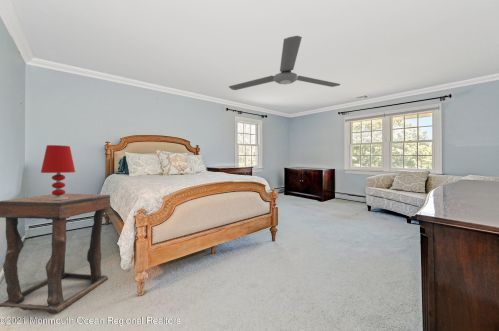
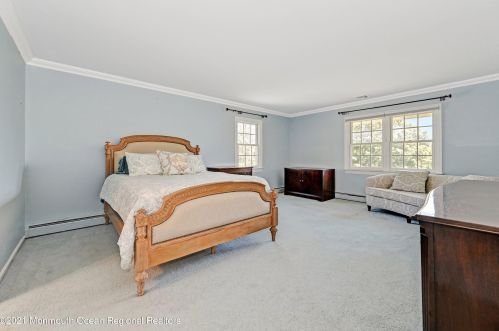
- table lamp (58, 172)
- ceiling fan (283, 65)
- side table (59, 244)
